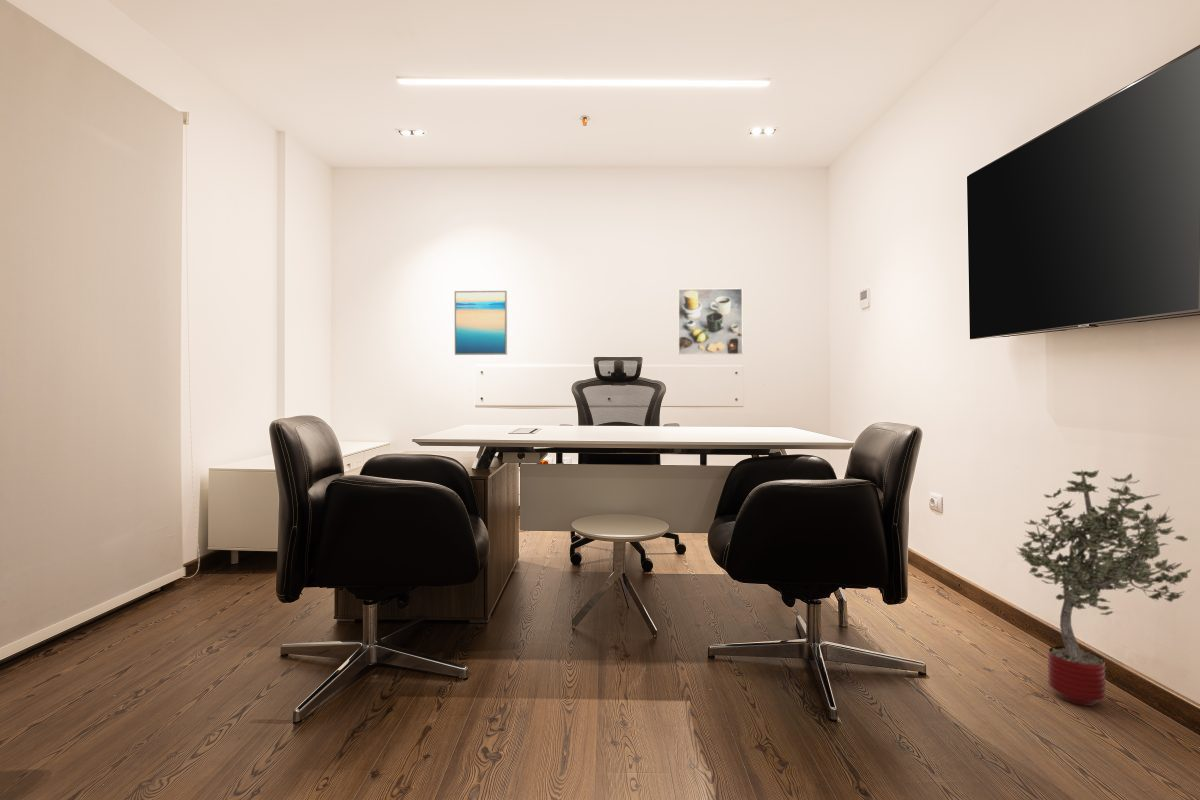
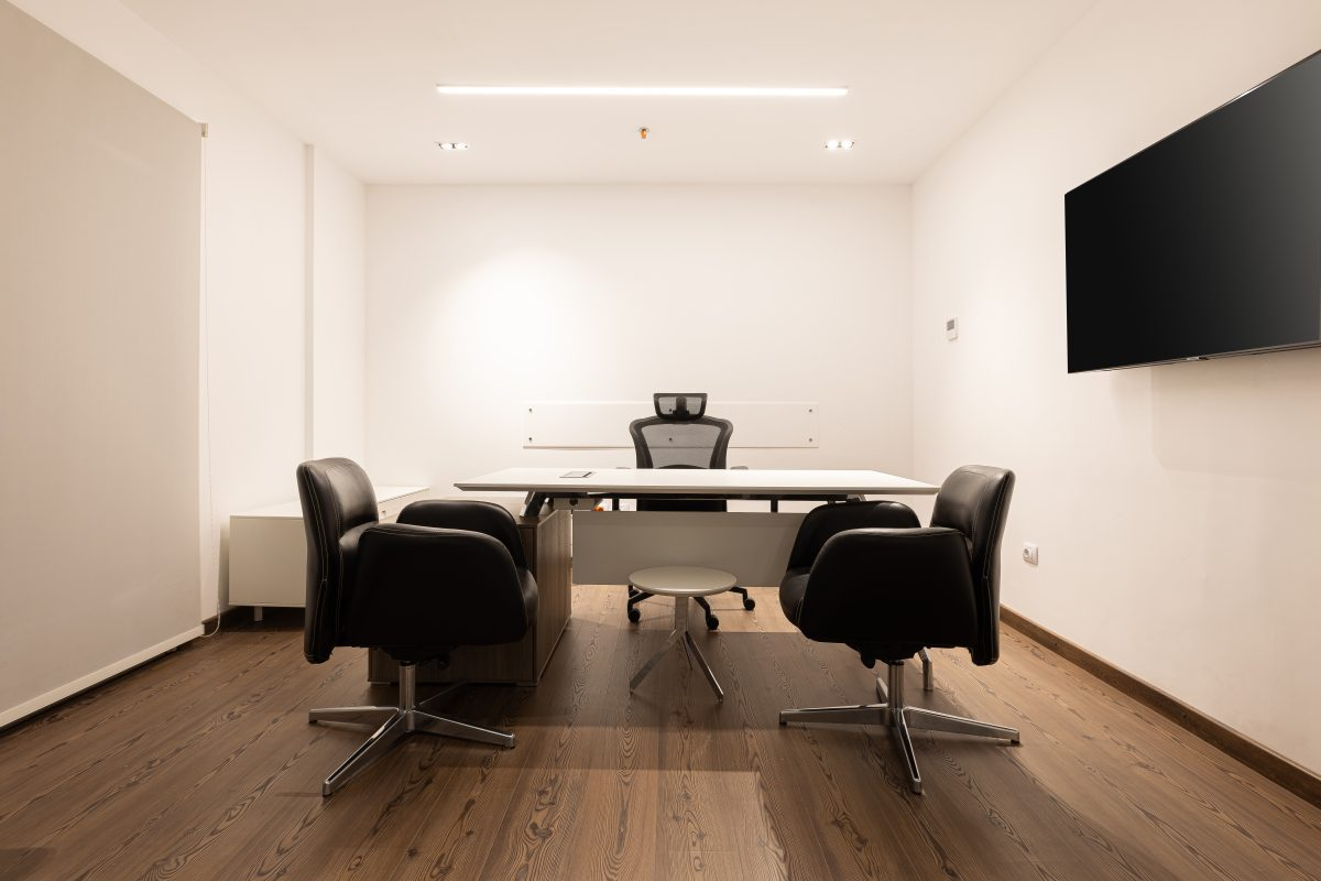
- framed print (710, 321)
- potted tree (1089, 582)
- wall art (480, 322)
